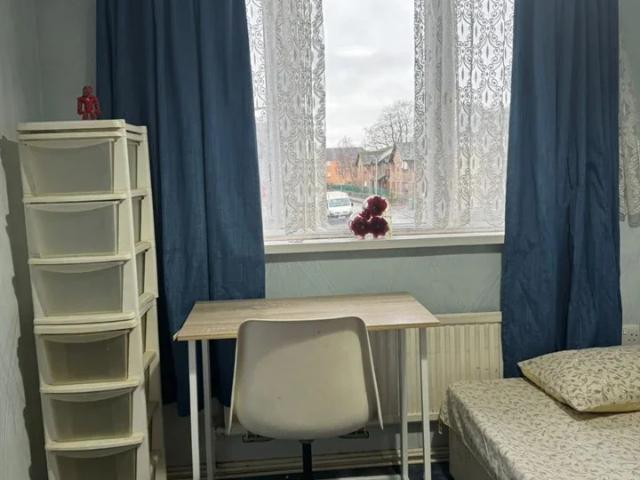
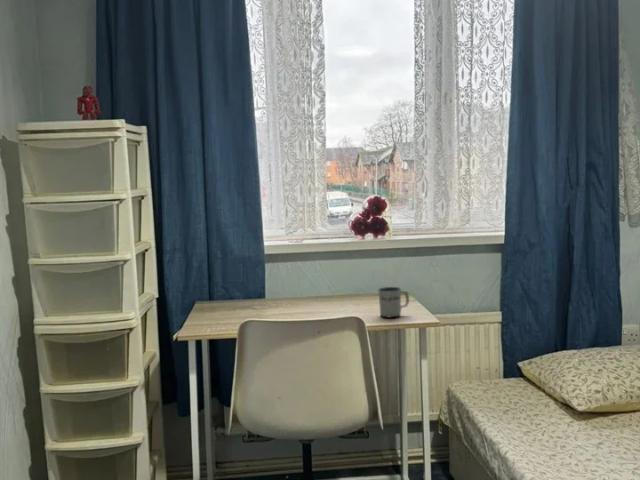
+ mug (394, 301)
